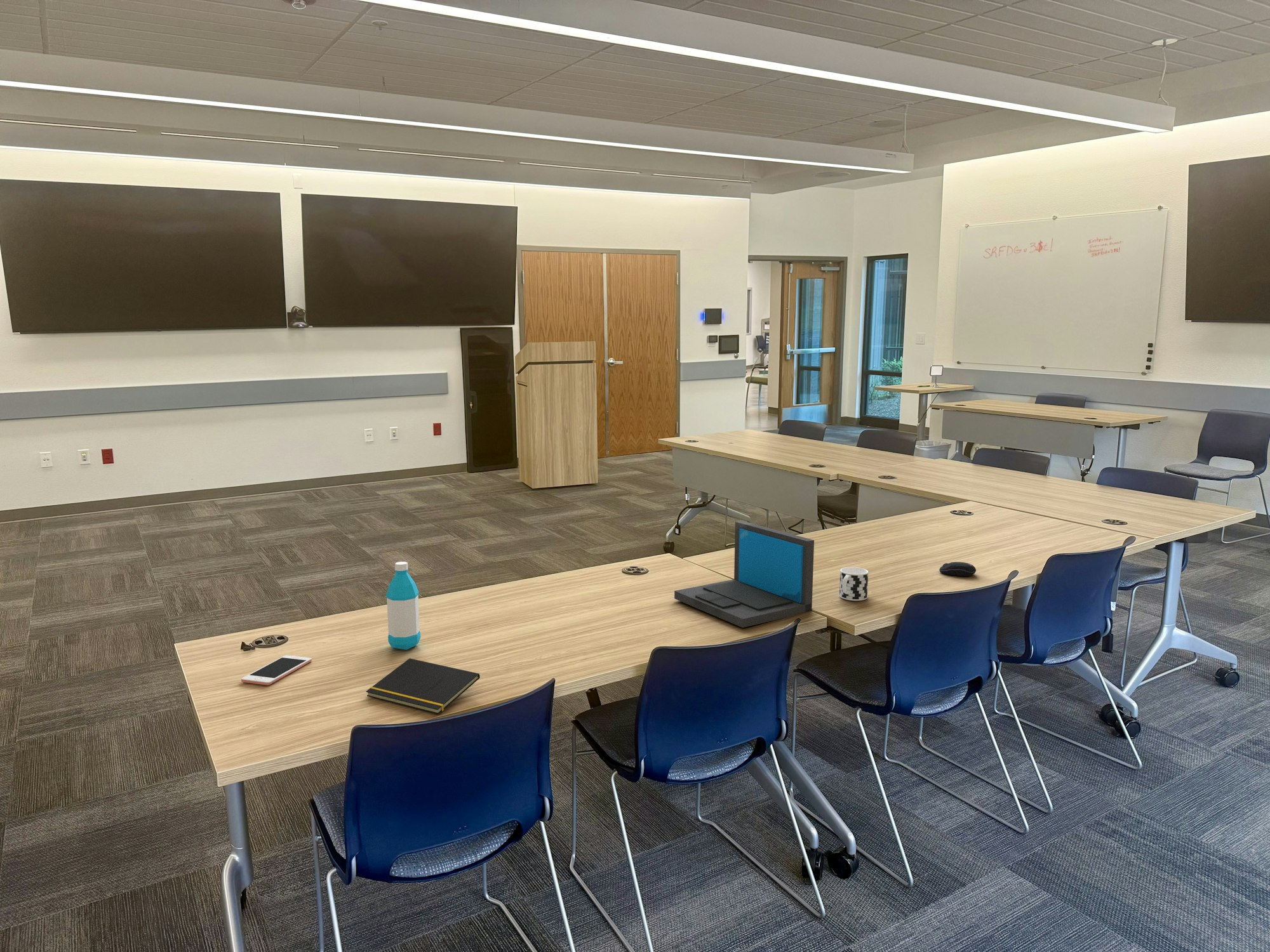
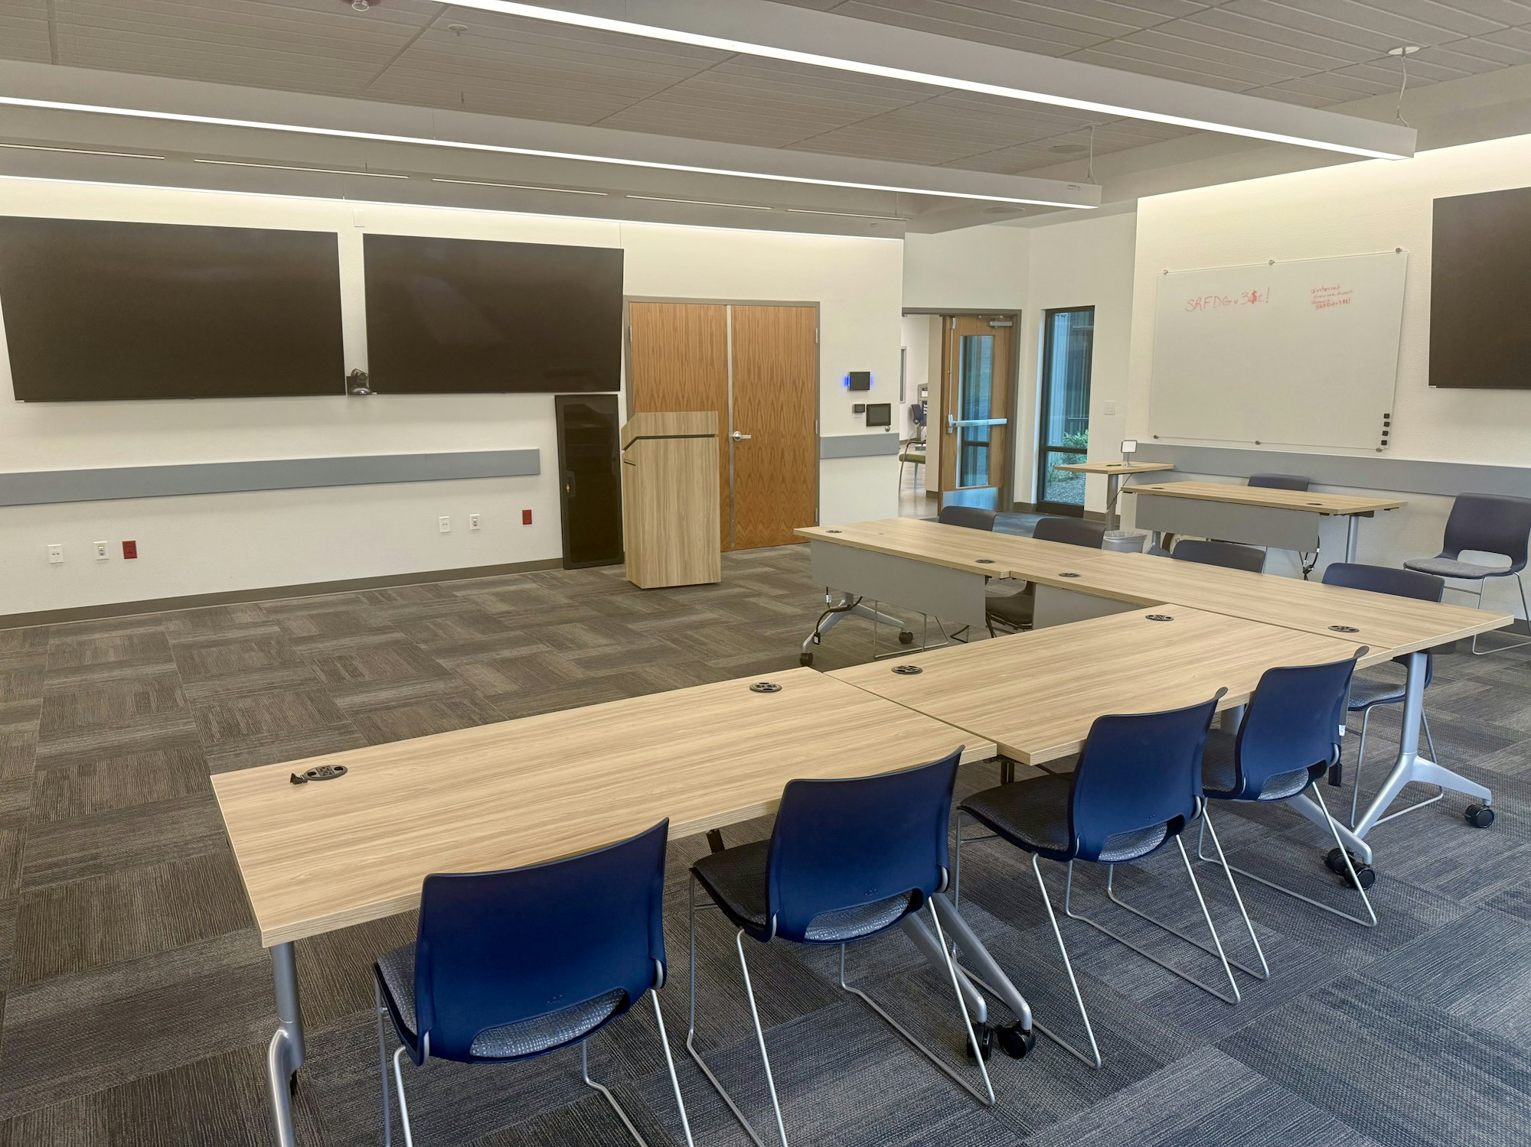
- cup (852, 585)
- water bottle (403, 605)
- cell phone (277, 670)
- computer mouse (958, 567)
- laptop (742, 570)
- notepad (423, 684)
